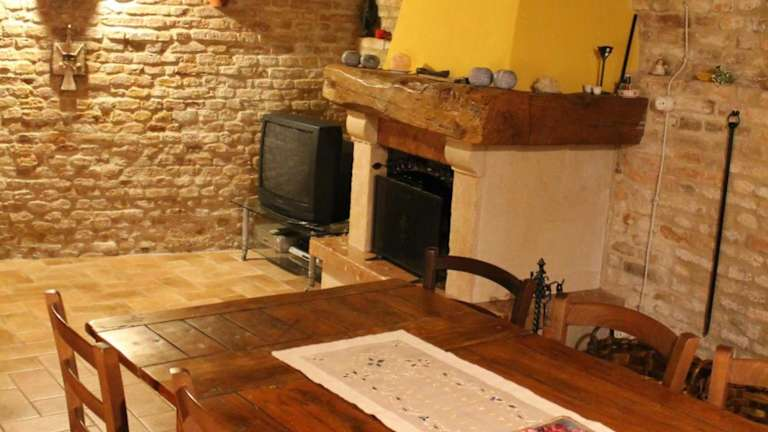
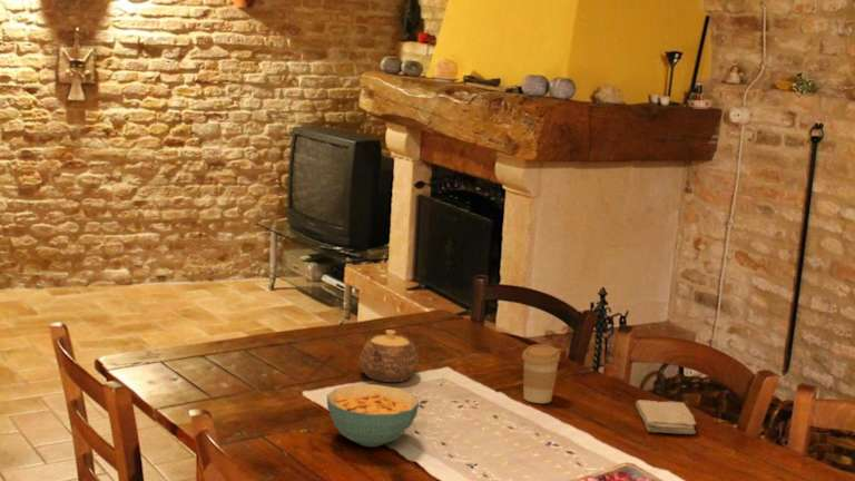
+ washcloth (665, 415)
+ teapot (387, 354)
+ cereal bowl (371, 420)
+ coffee cup (539, 373)
